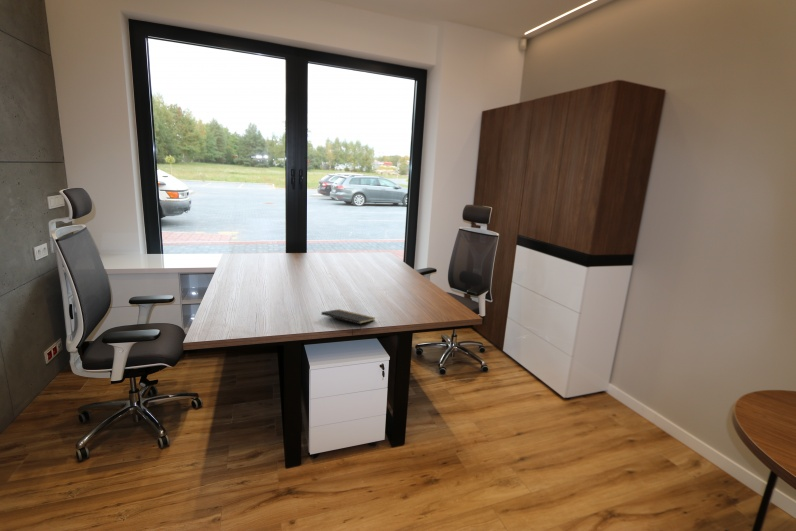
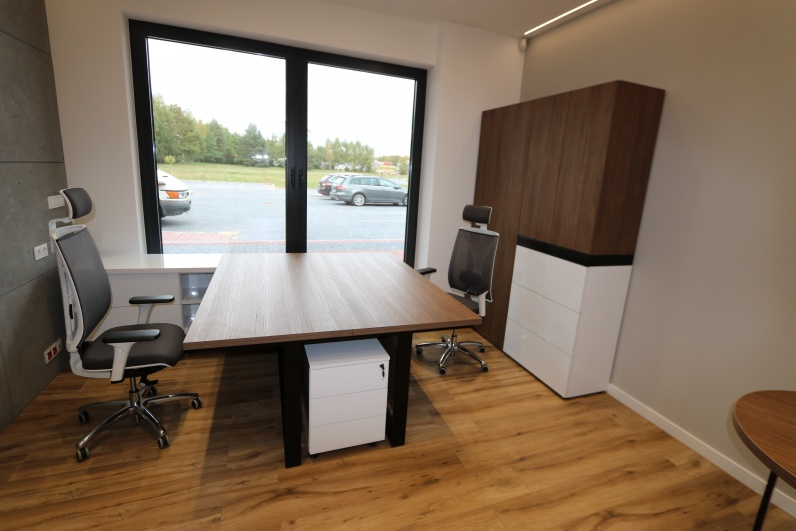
- notepad (348, 316)
